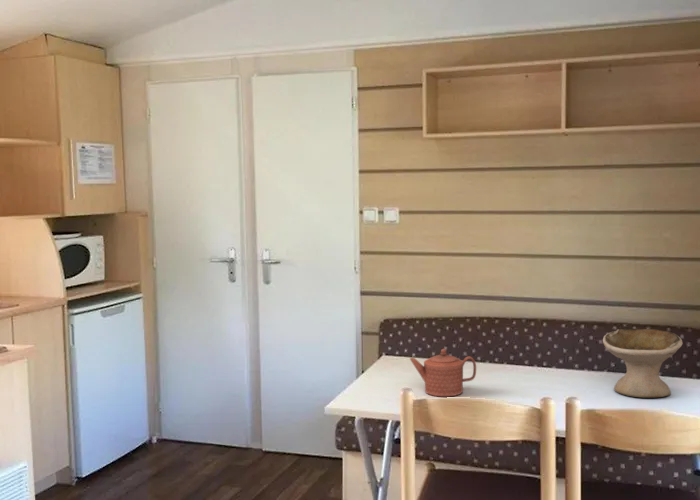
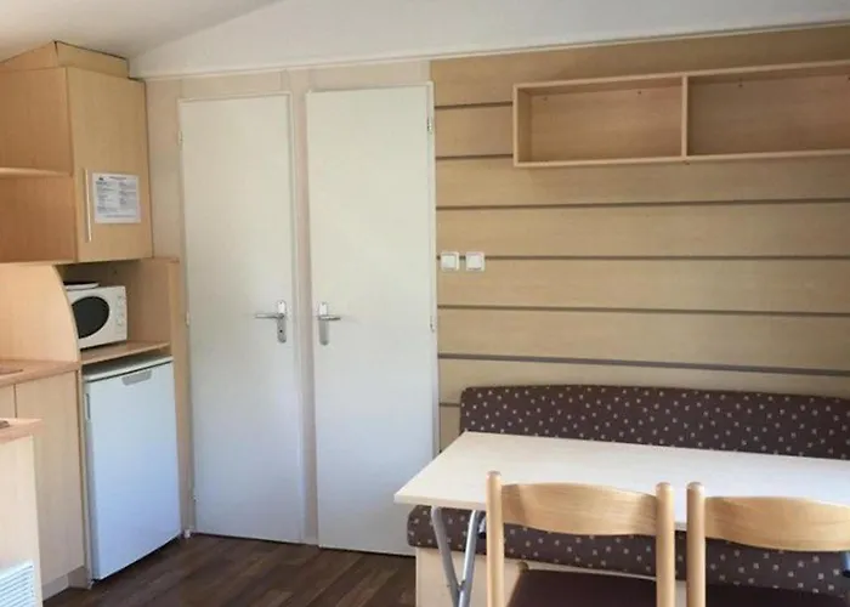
- bowl (641, 362)
- teapot (443, 370)
